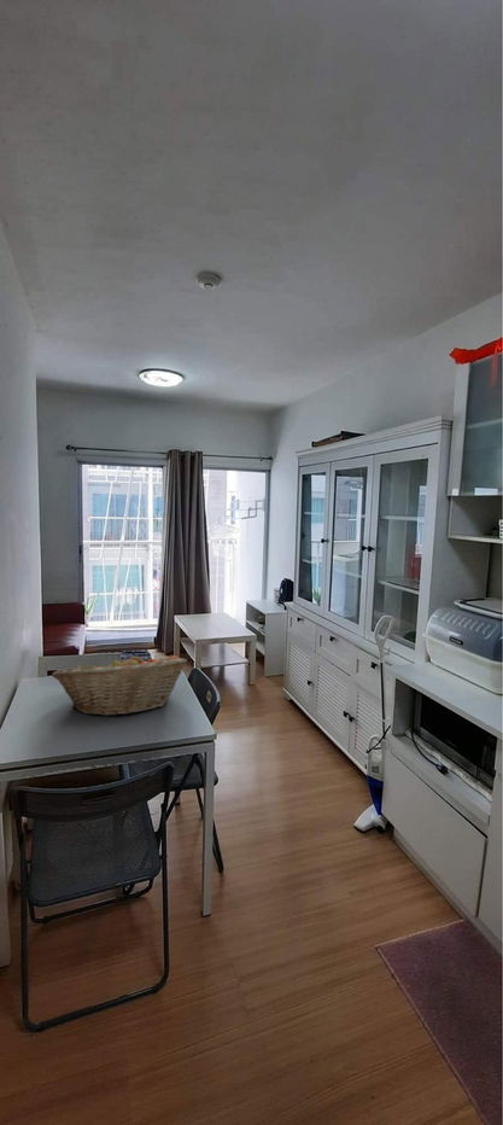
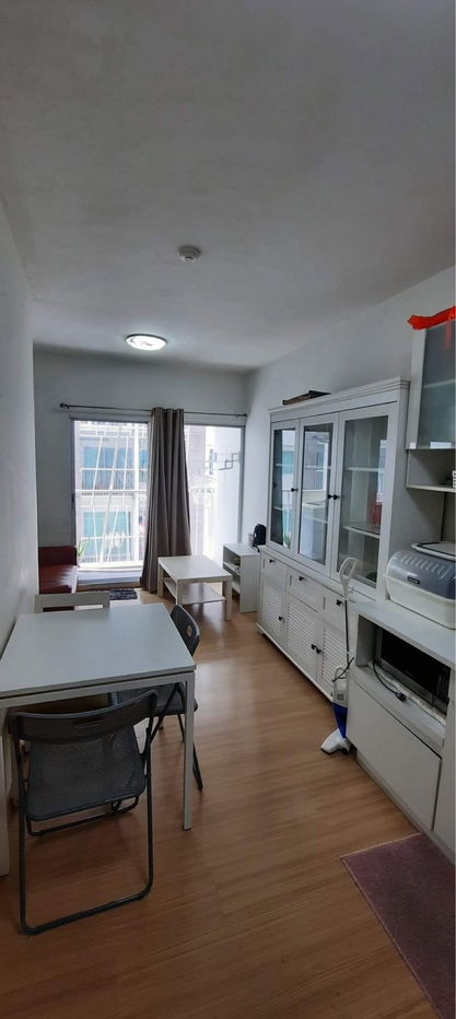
- fruit basket (122, 677)
